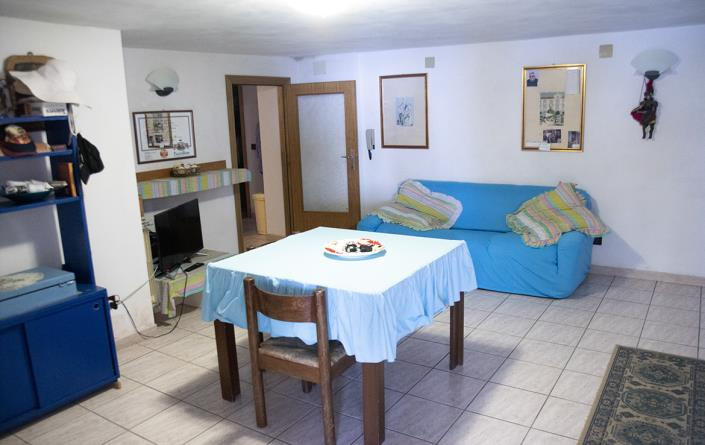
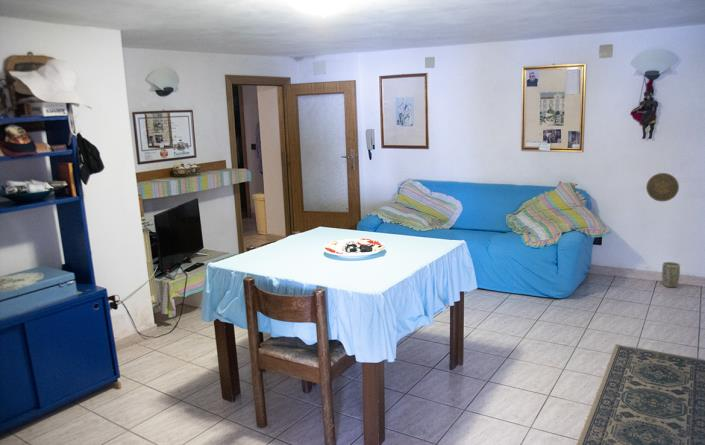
+ plant pot (670, 274)
+ decorative plate (662, 187)
